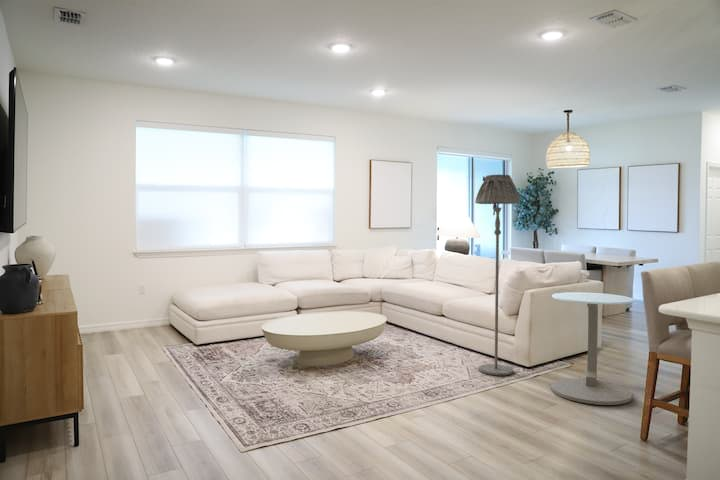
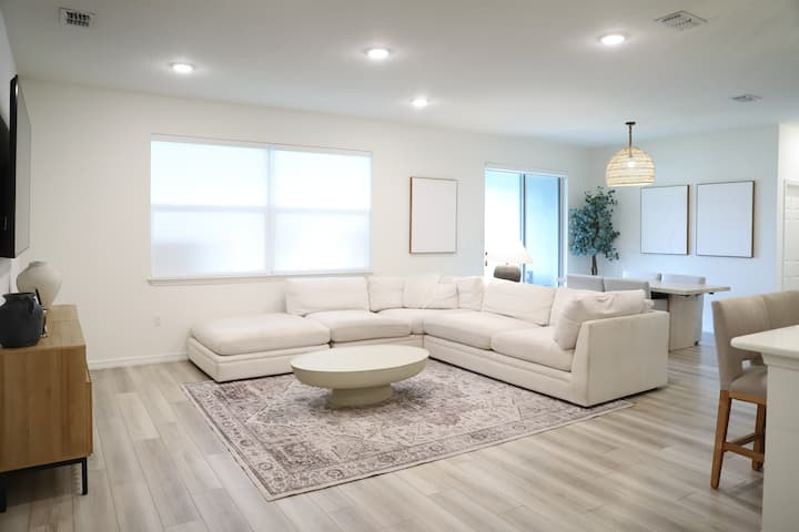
- floor lamp (496, 273)
- side table (591, 343)
